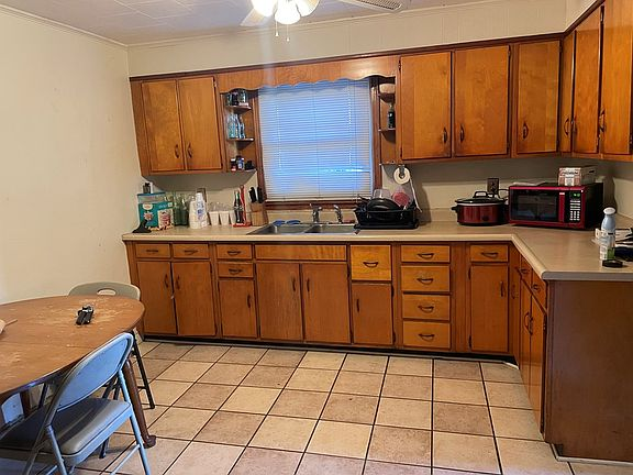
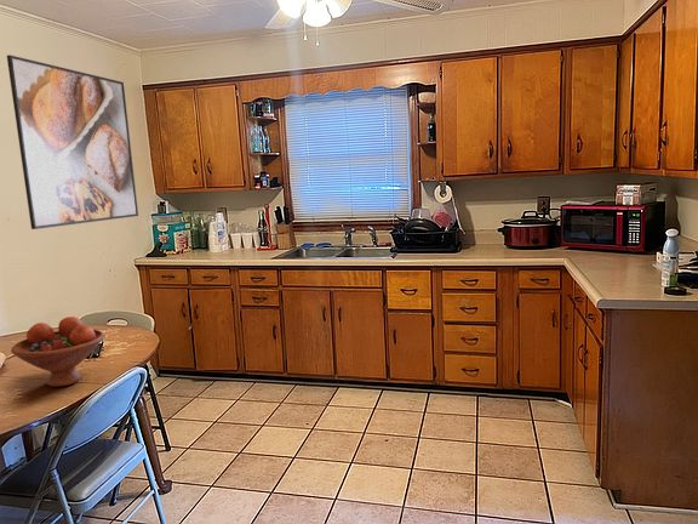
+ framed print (82, 147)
+ fruit bowl (61, 353)
